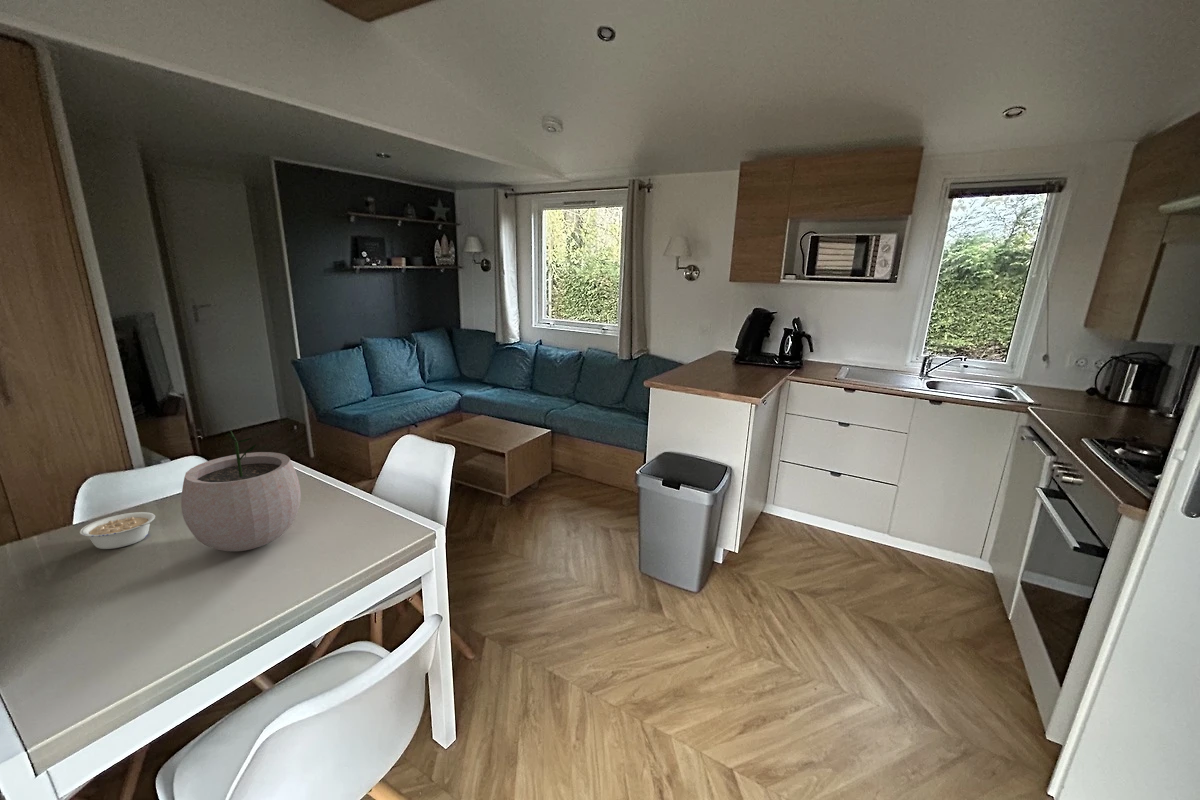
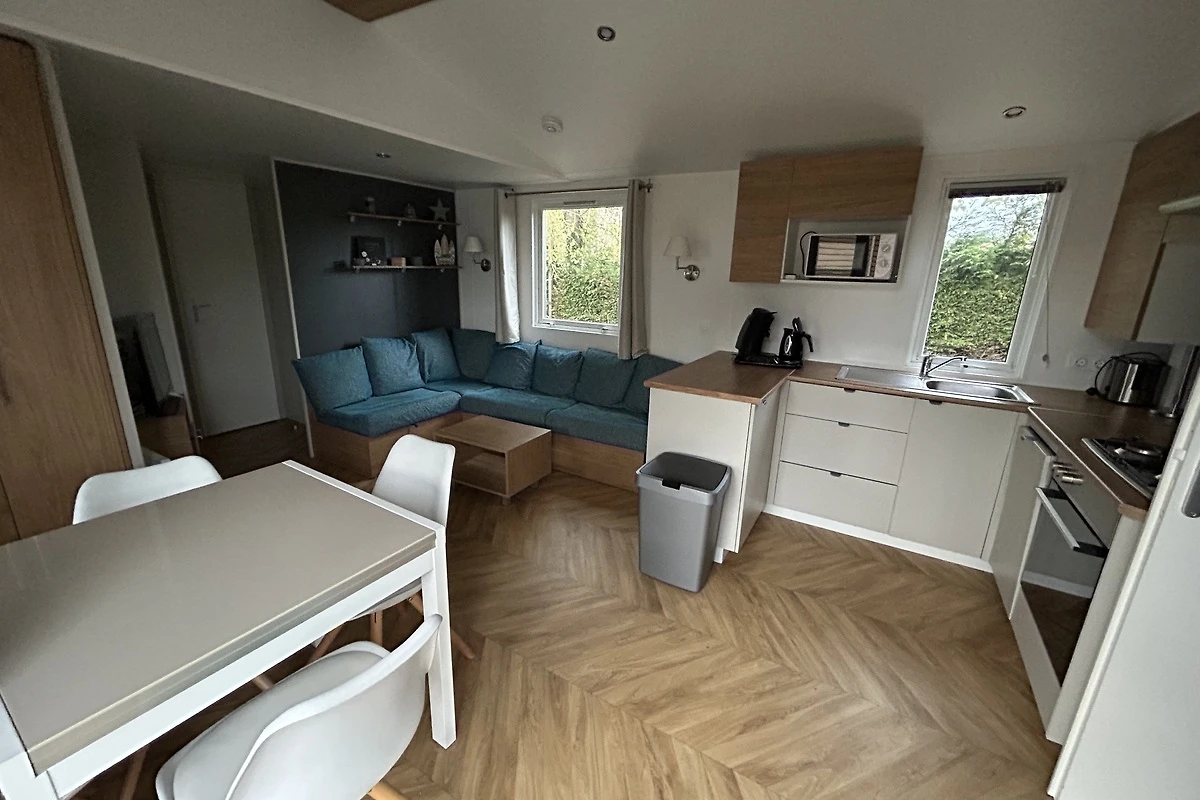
- legume (123, 529)
- plant pot (243, 488)
